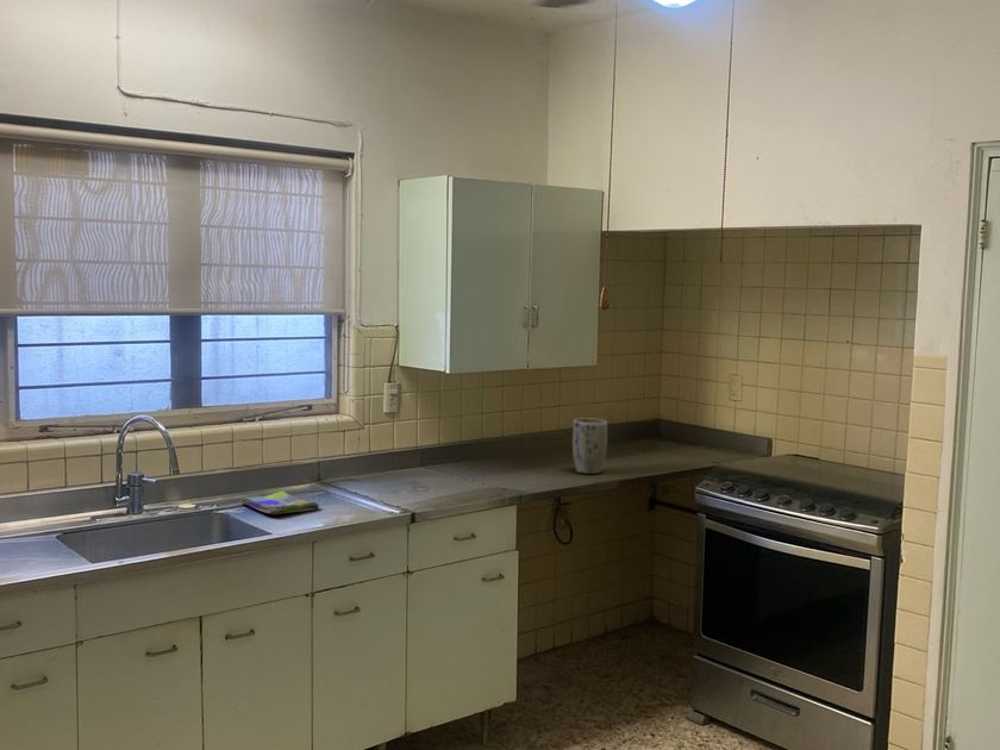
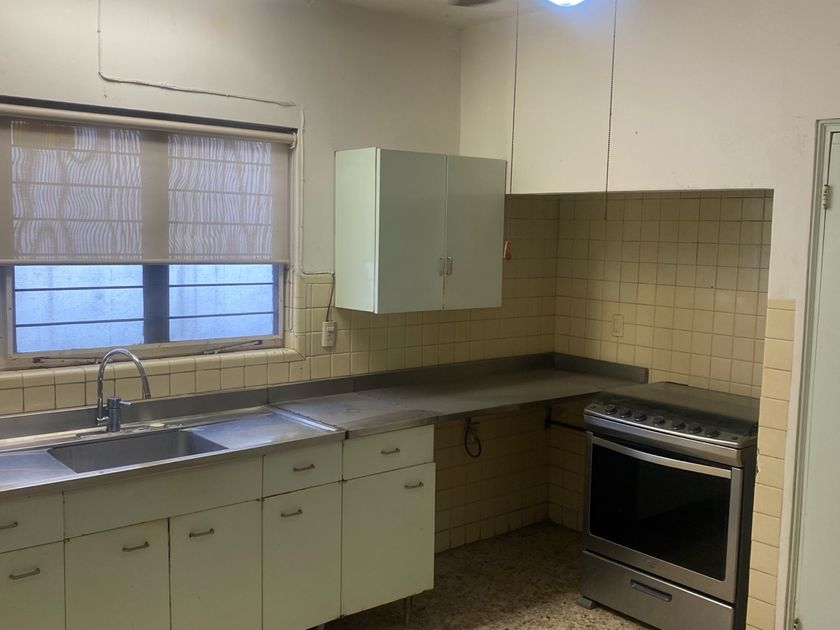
- dish towel (279, 502)
- plant pot (589, 445)
